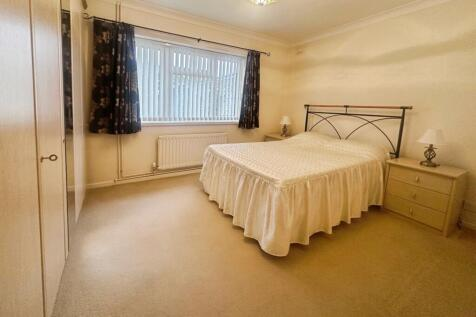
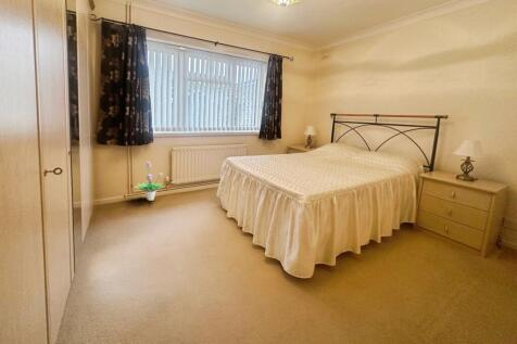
+ potted plant (150, 181)
